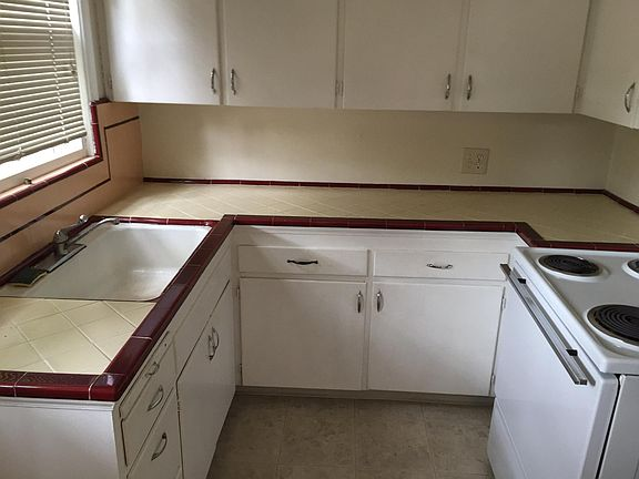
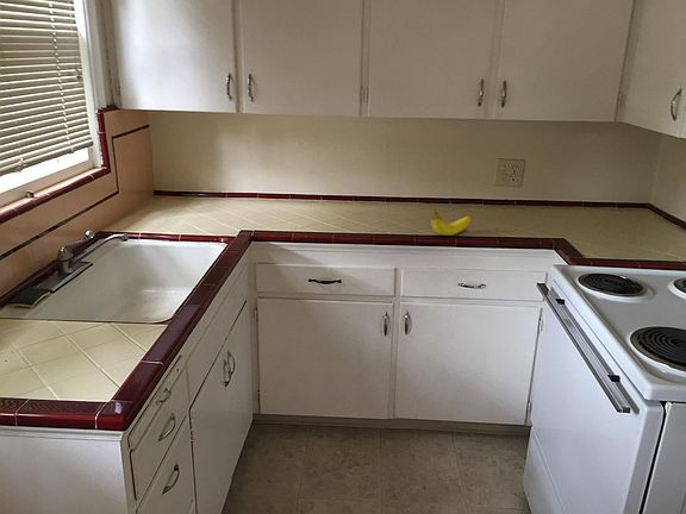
+ fruit (451, 222)
